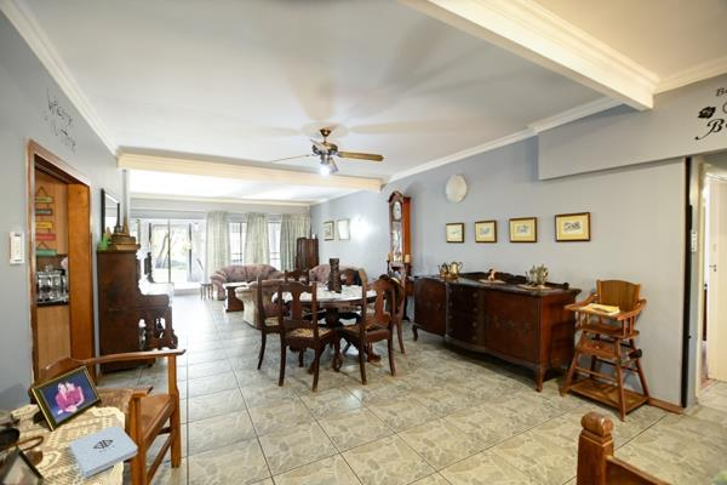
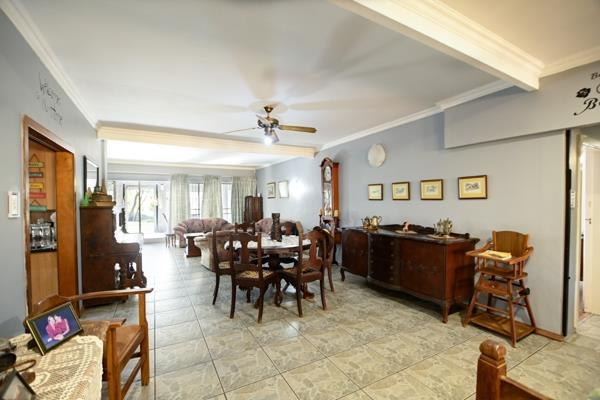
- notepad (103, 447)
